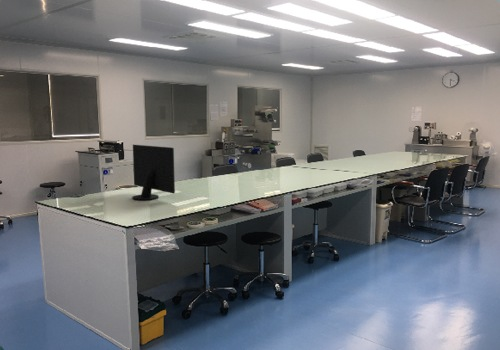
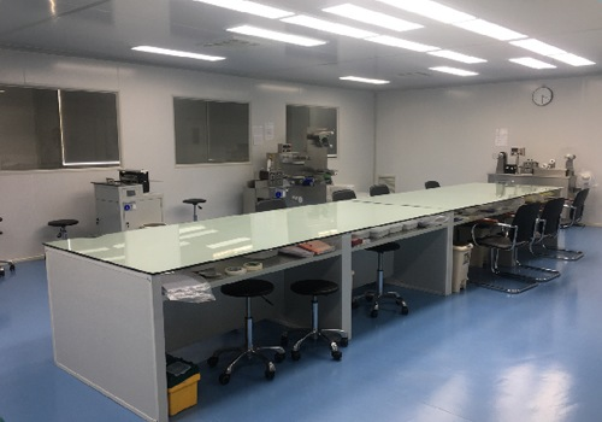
- computer monitor (144, 172)
